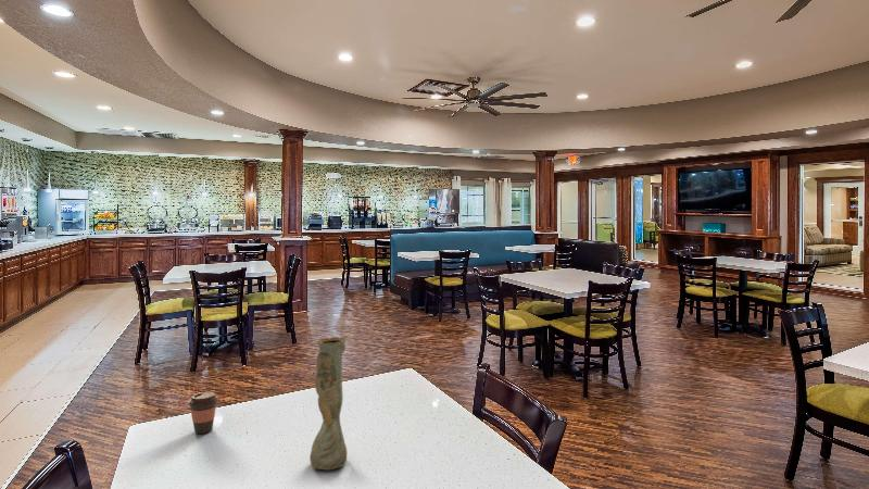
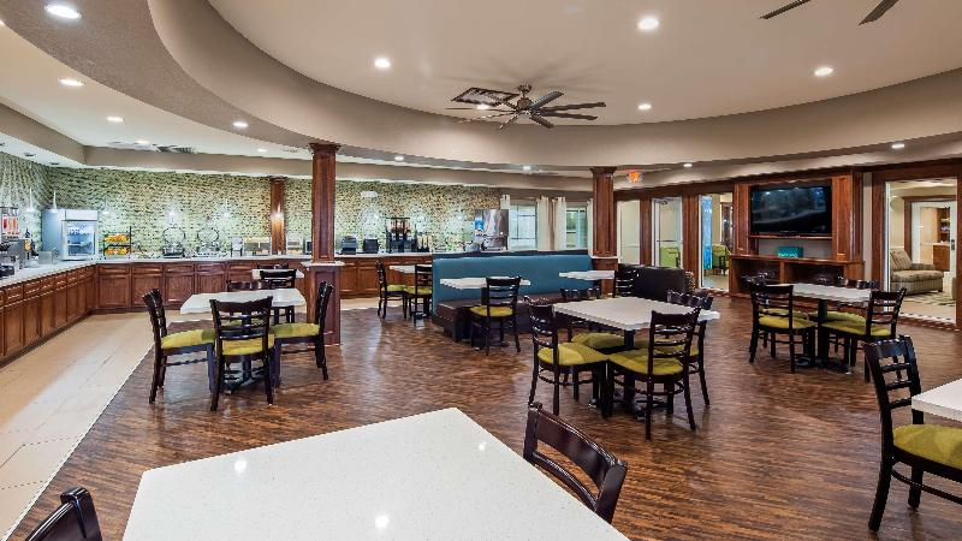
- vase (329, 401)
- coffee cup (203, 413)
